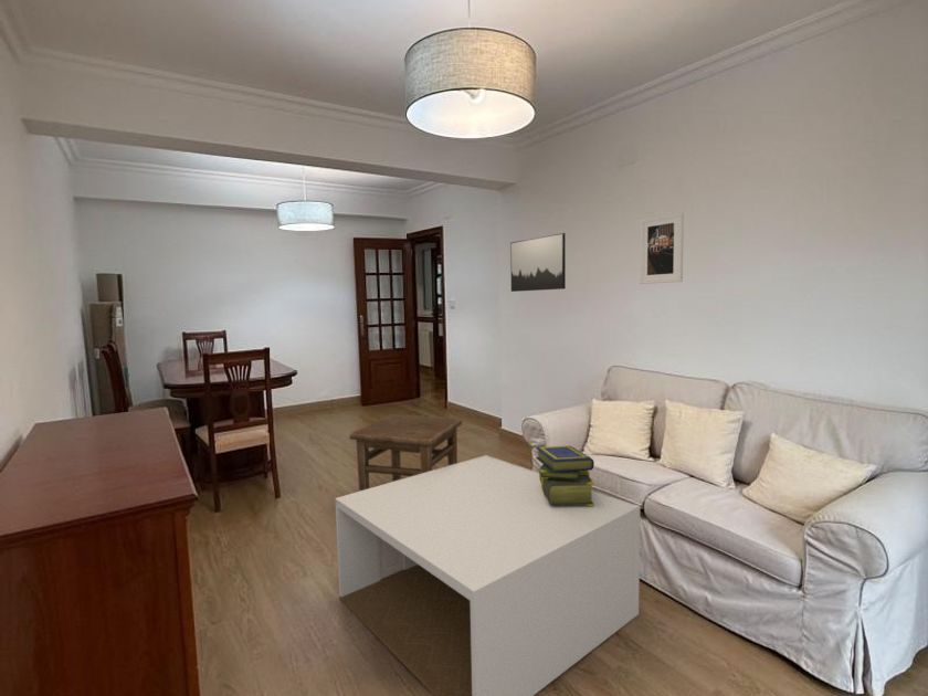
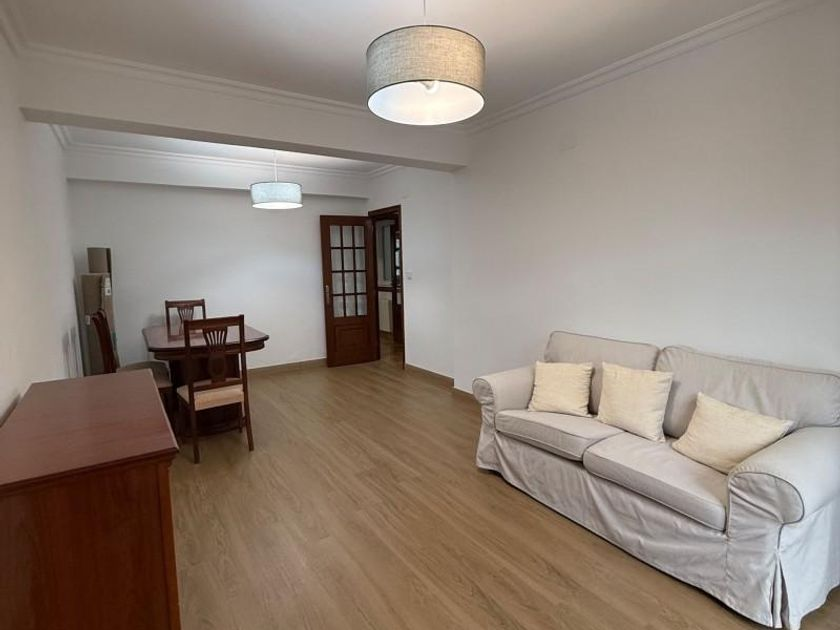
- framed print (661, 250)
- stack of books (562, 473)
- coffee table (482, 553)
- wall art (536, 264)
- side table (410, 472)
